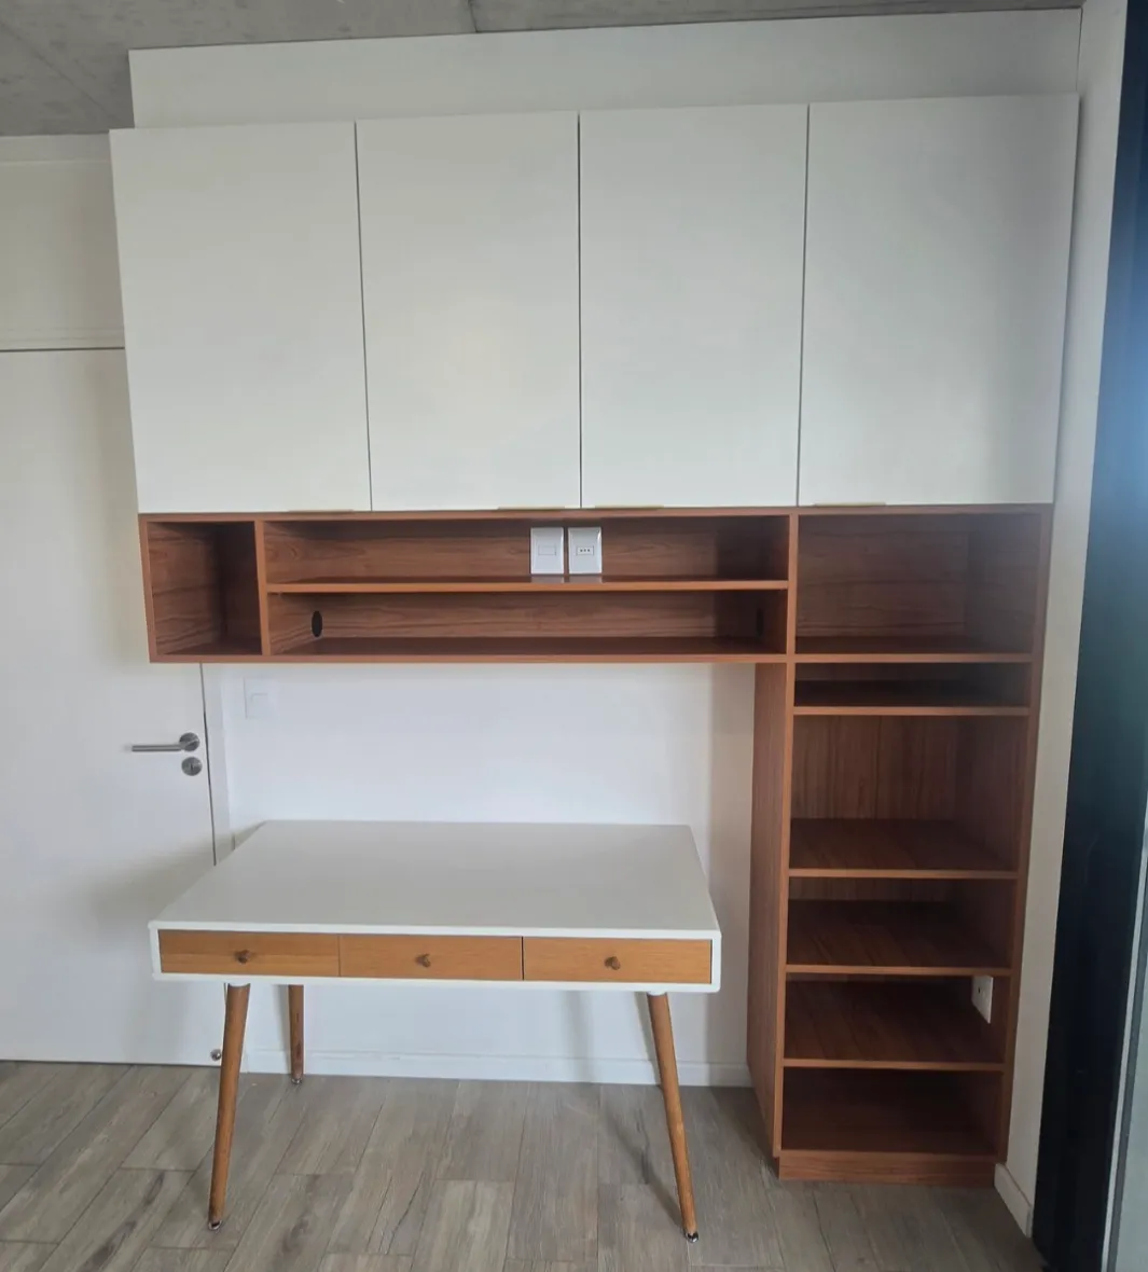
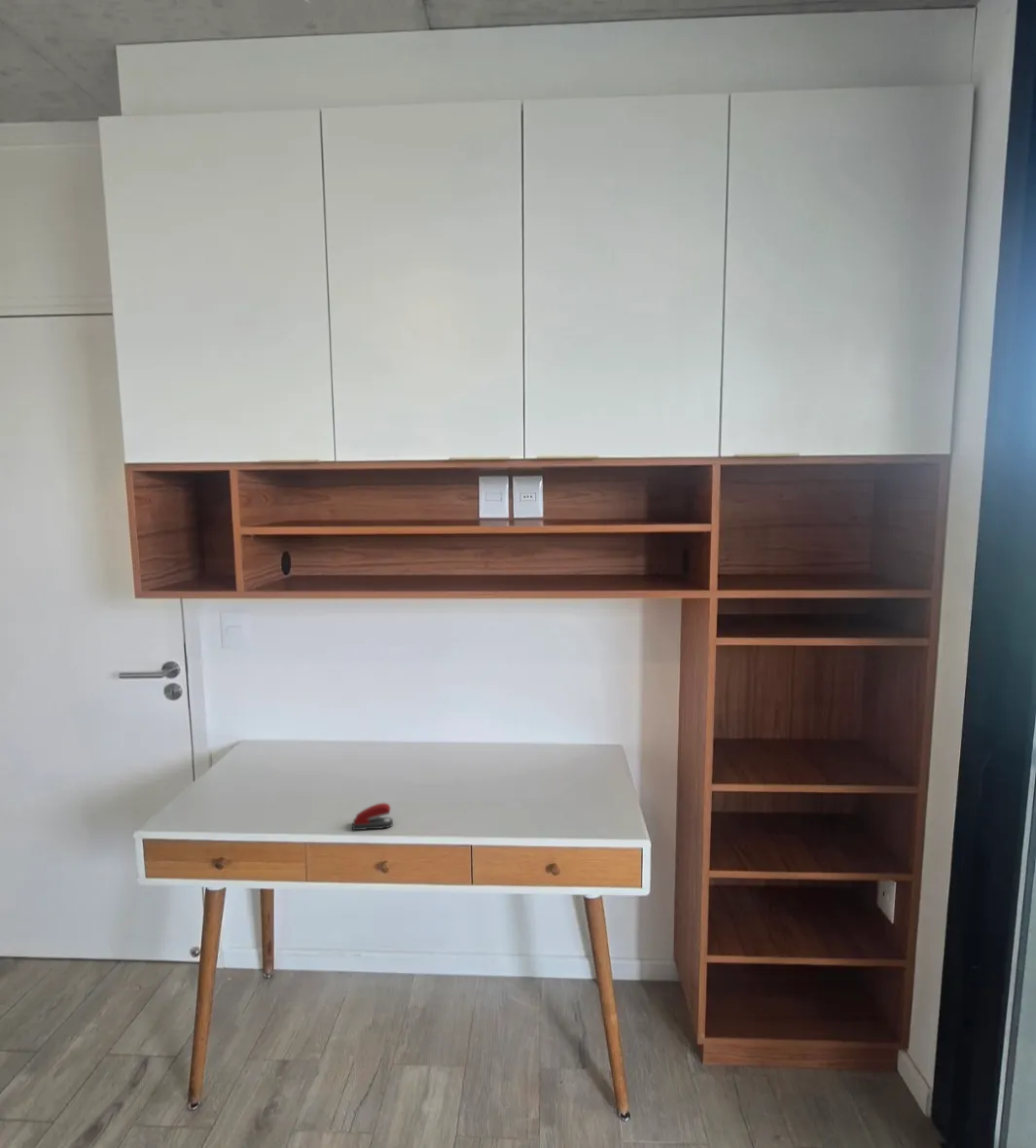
+ stapler (373, 815)
